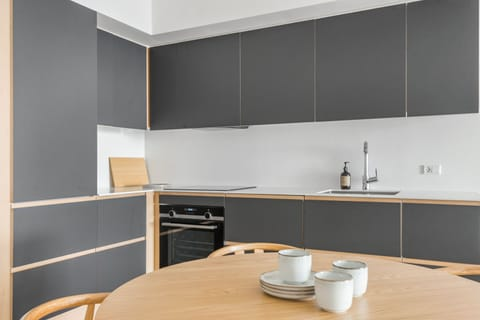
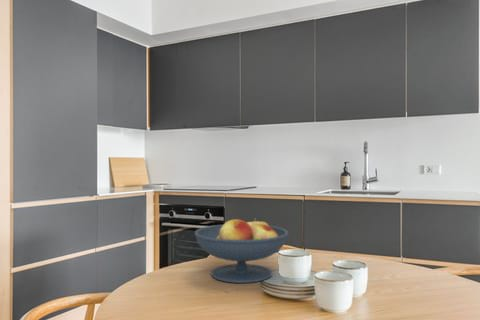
+ fruit bowl (241, 245)
